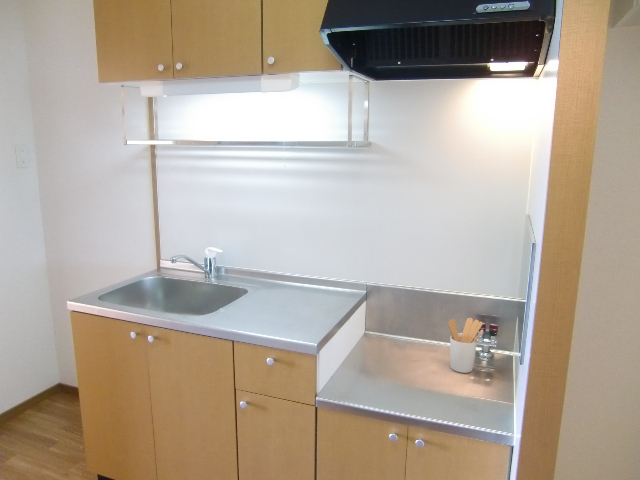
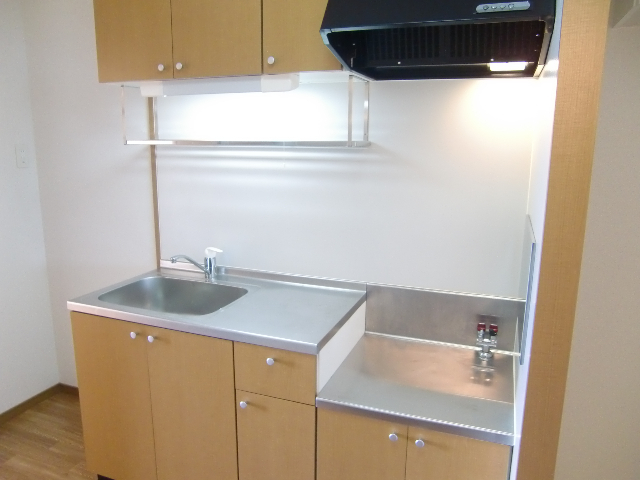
- utensil holder (466, 343)
